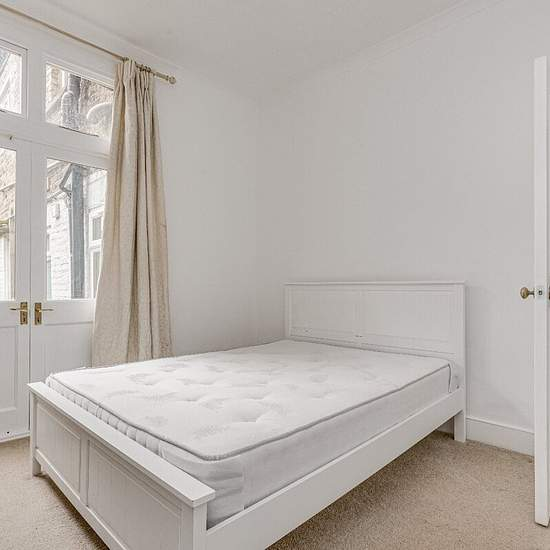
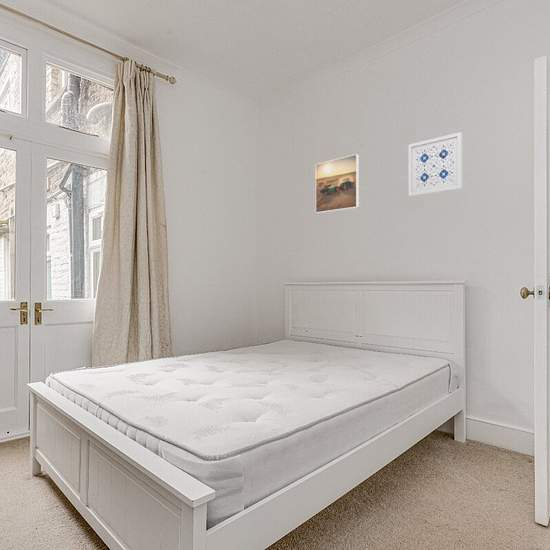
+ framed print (336, 184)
+ wall art (434, 165)
